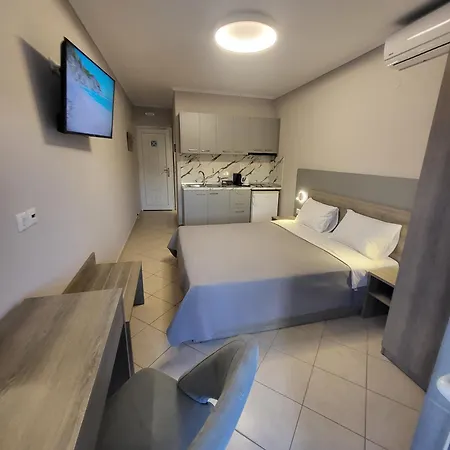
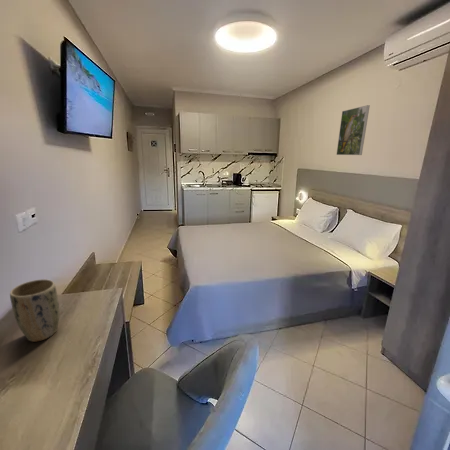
+ plant pot (37, 310)
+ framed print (351, 132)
